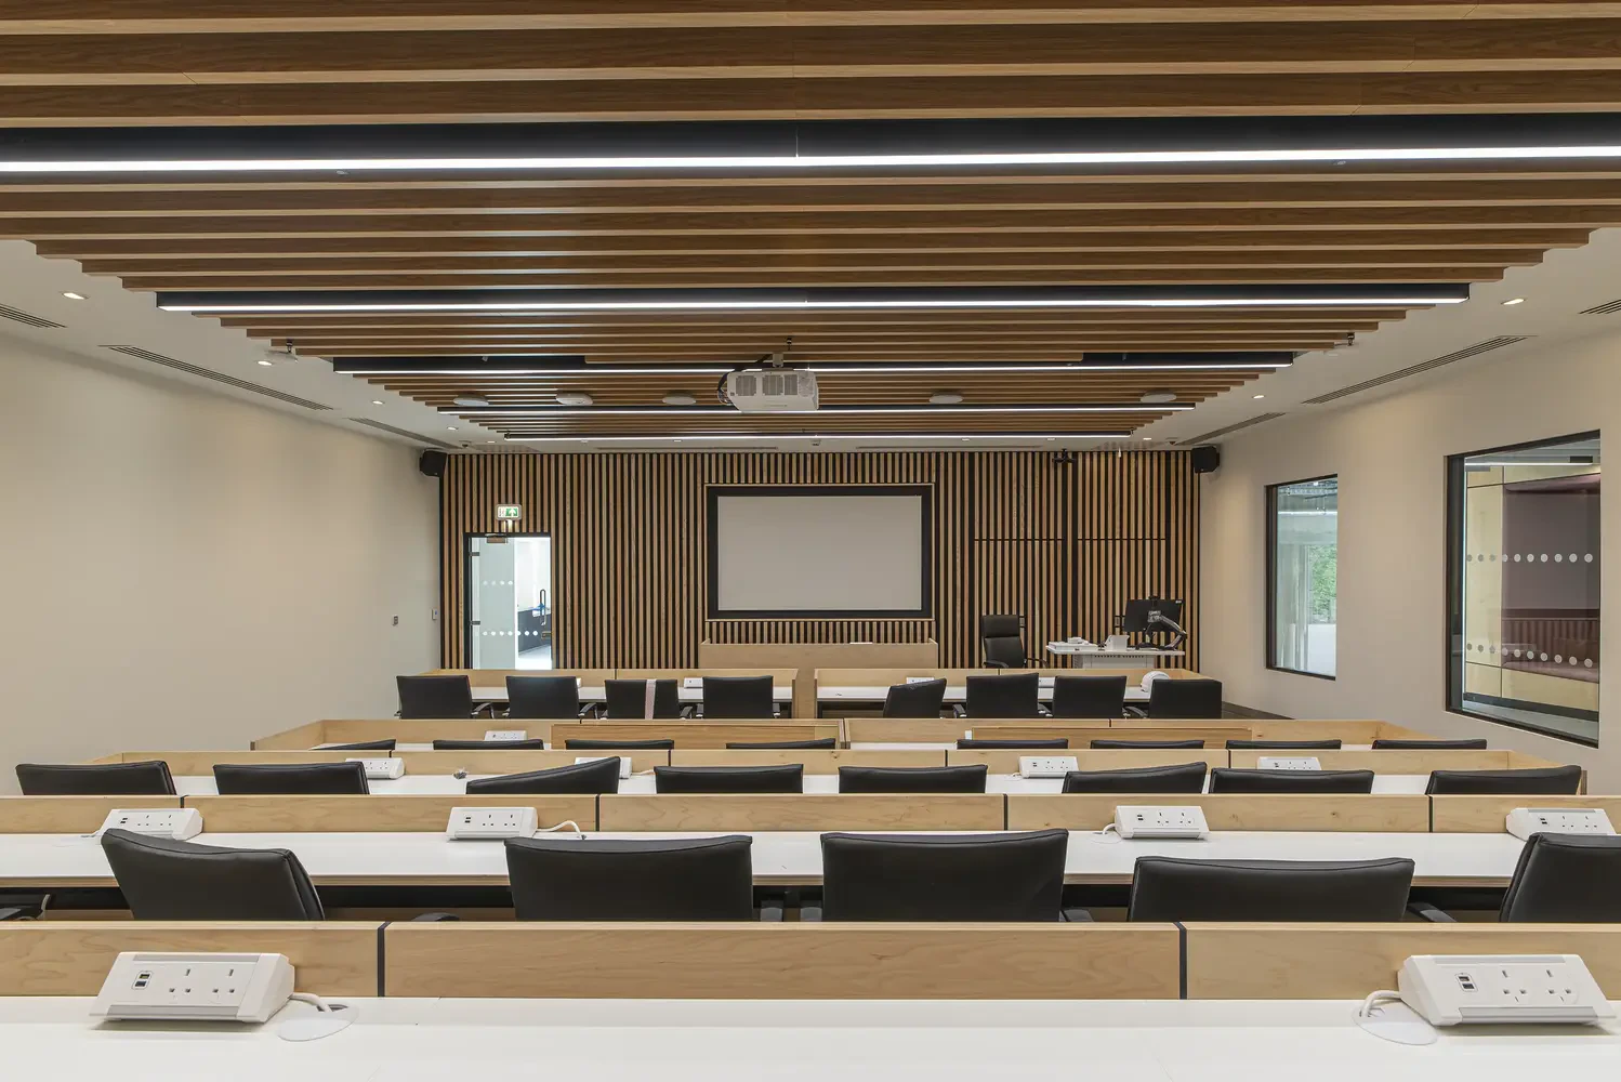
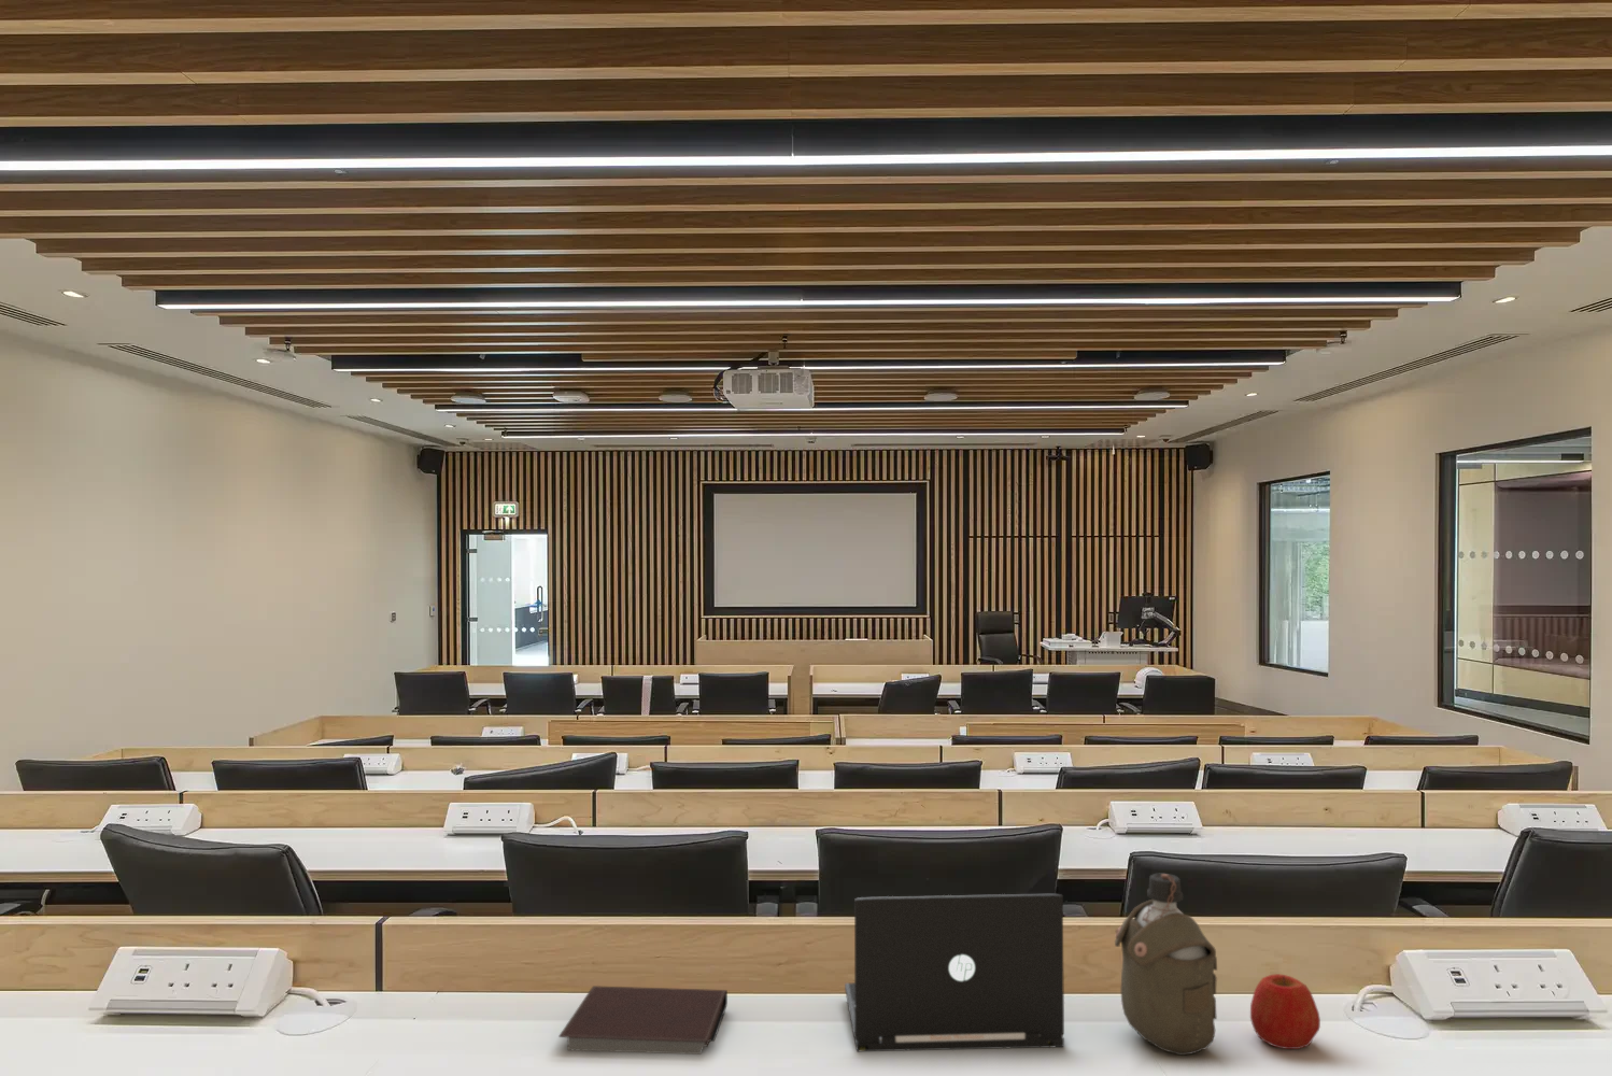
+ notebook (646, 1020)
+ laptop (947, 946)
+ apple (1284, 1009)
+ water bottle (1163, 956)
